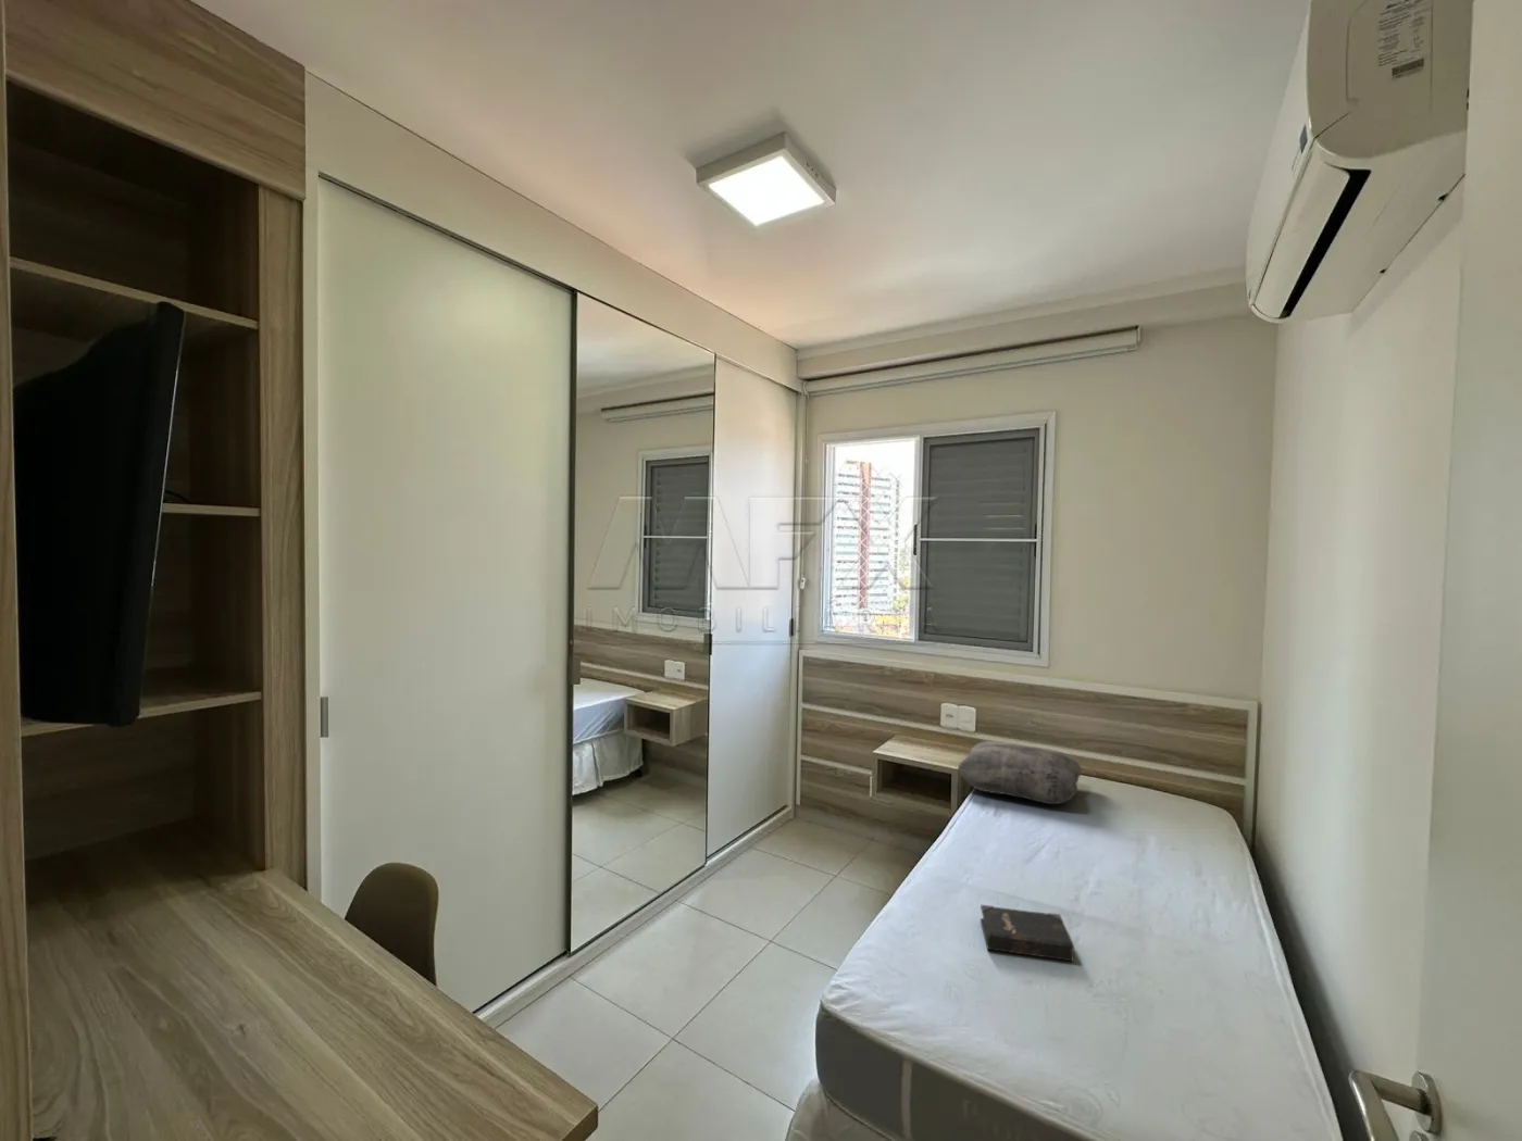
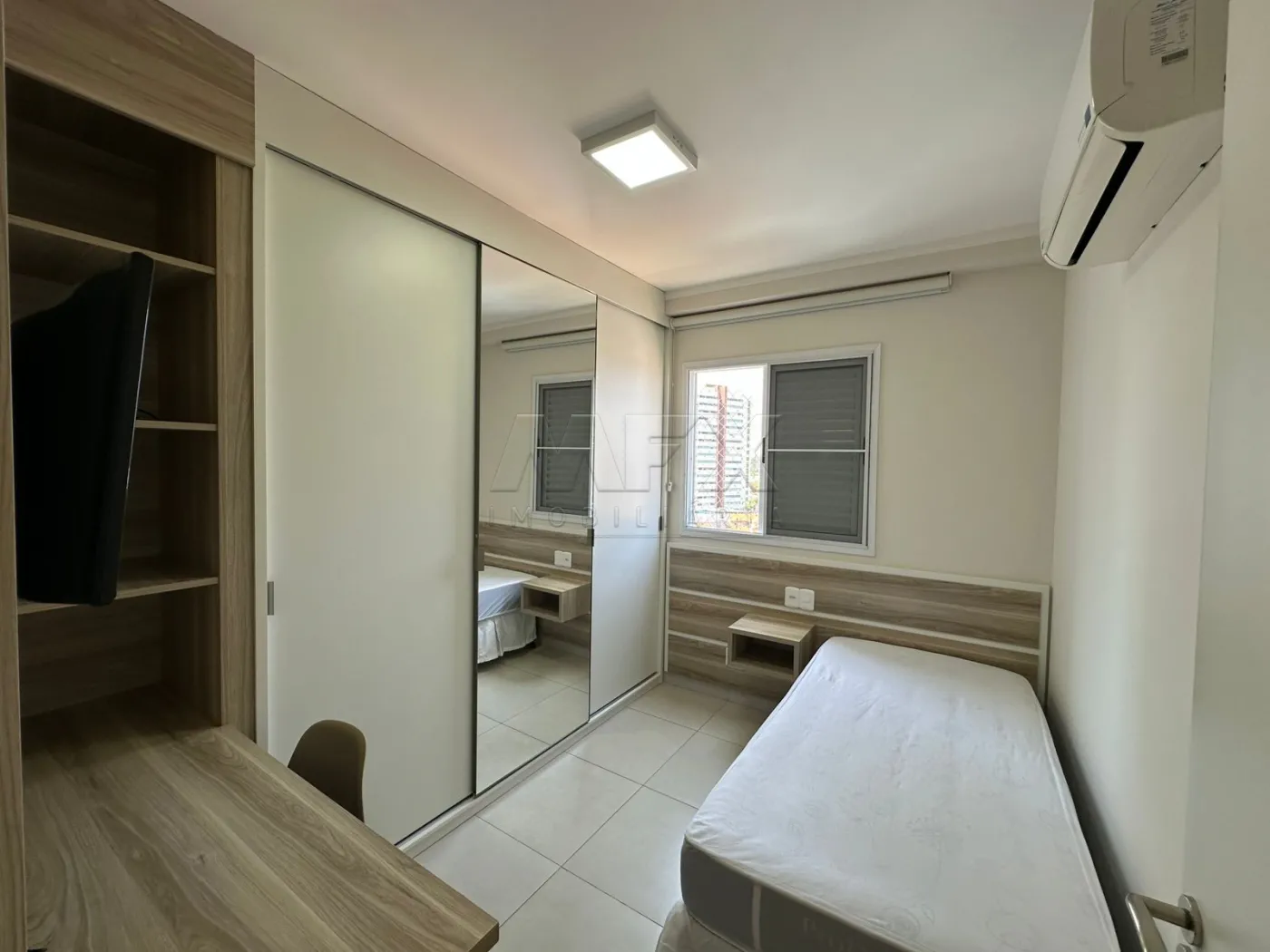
- cushion (1020, 768)
- hardback book (1025, 932)
